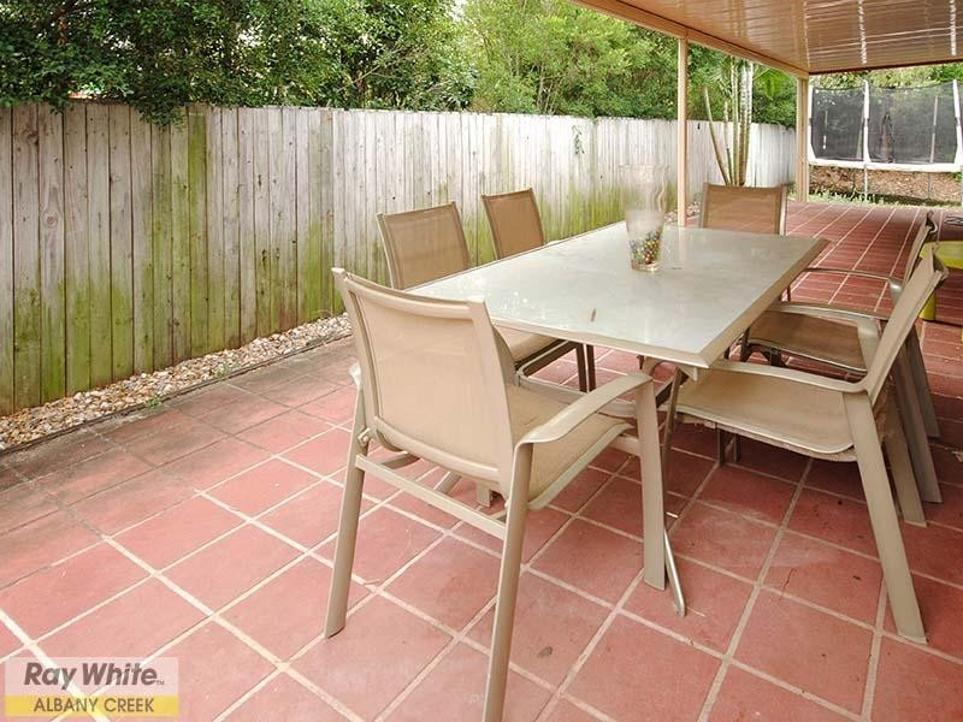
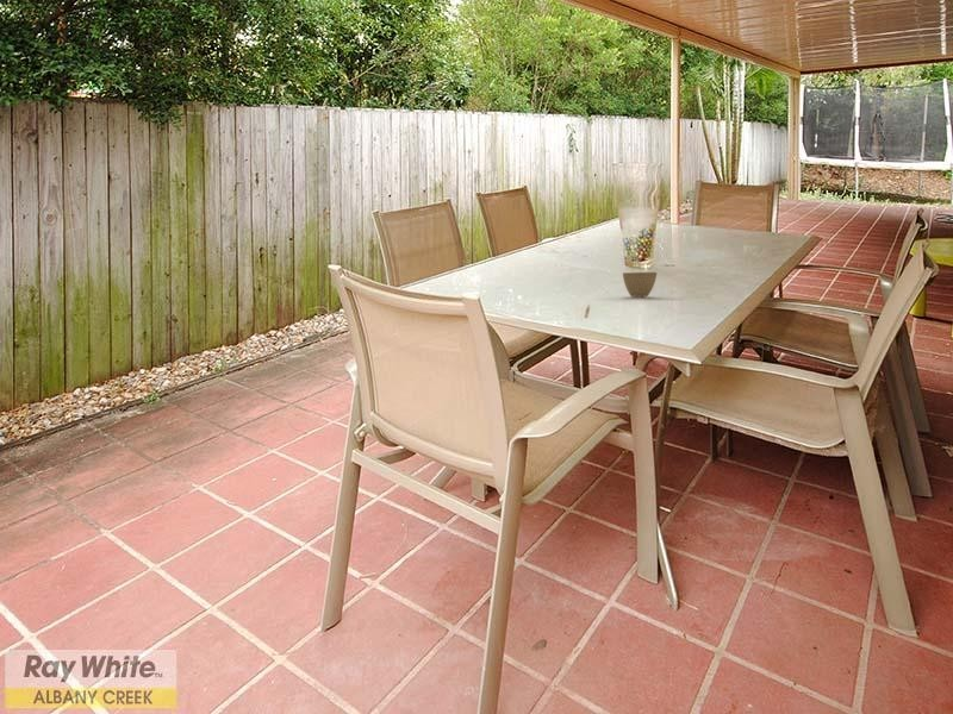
+ flower pot (639, 283)
